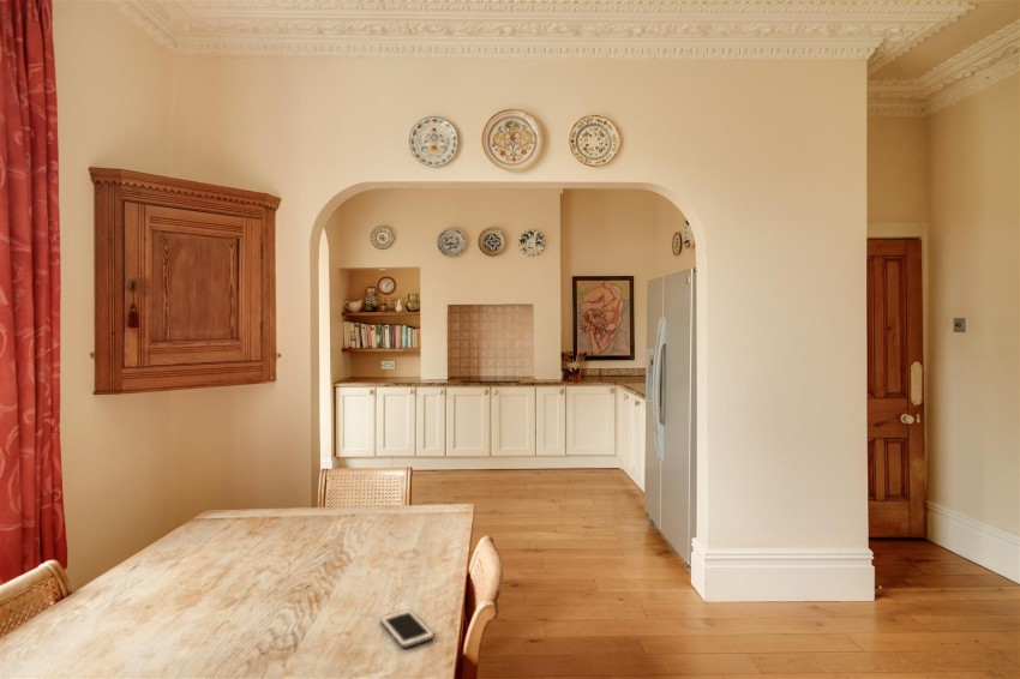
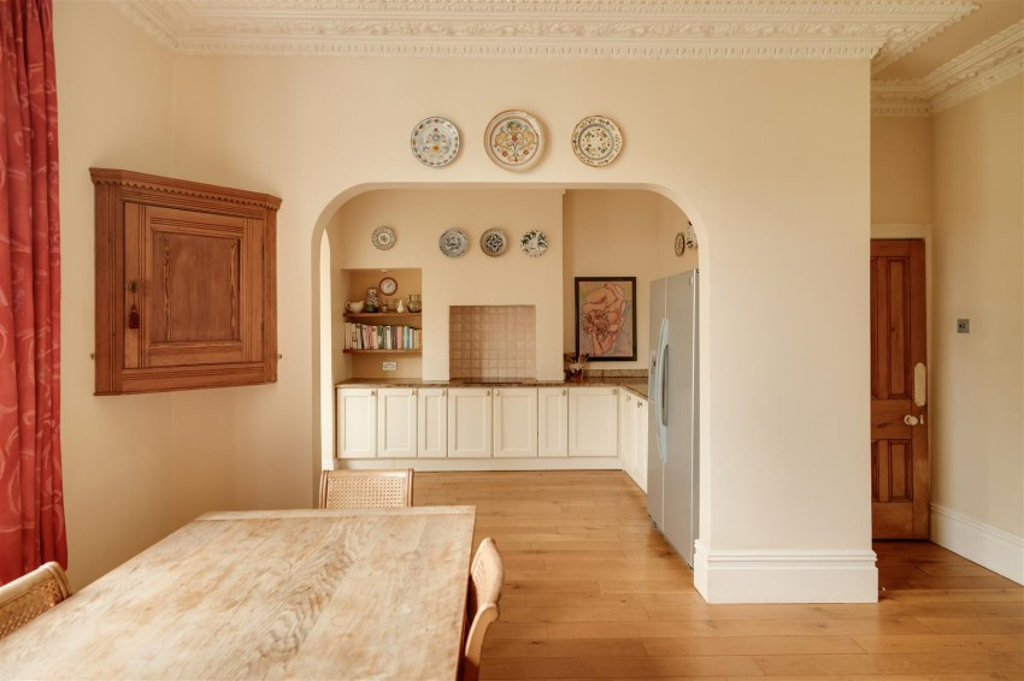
- cell phone (406, 627)
